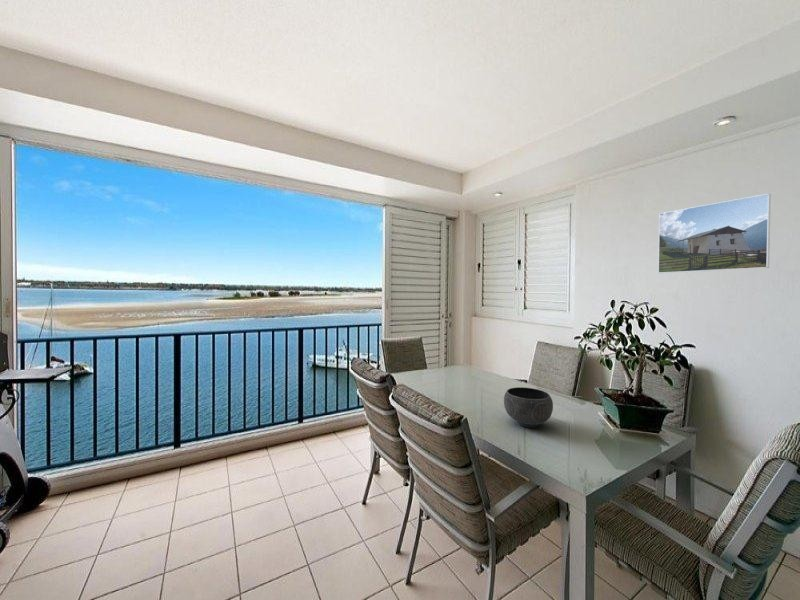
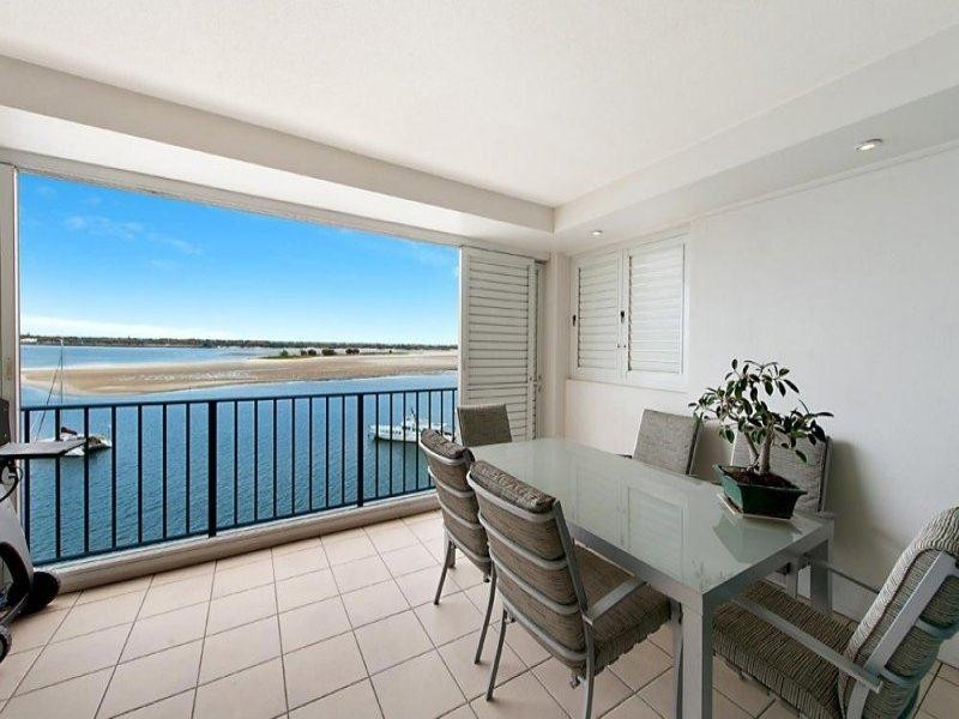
- bowl (527, 408)
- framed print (708, 237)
